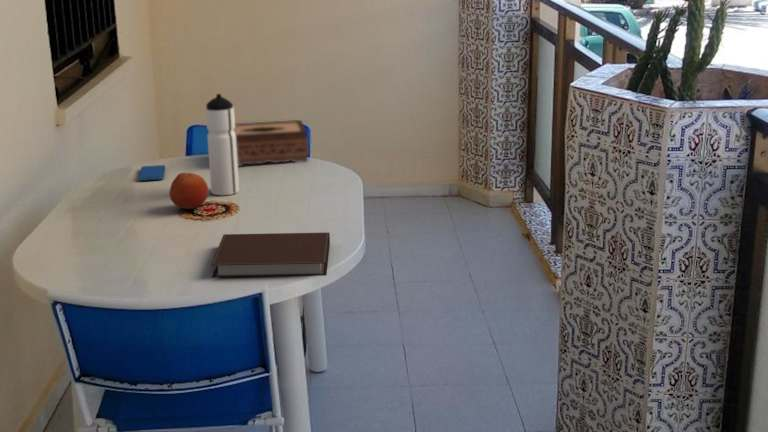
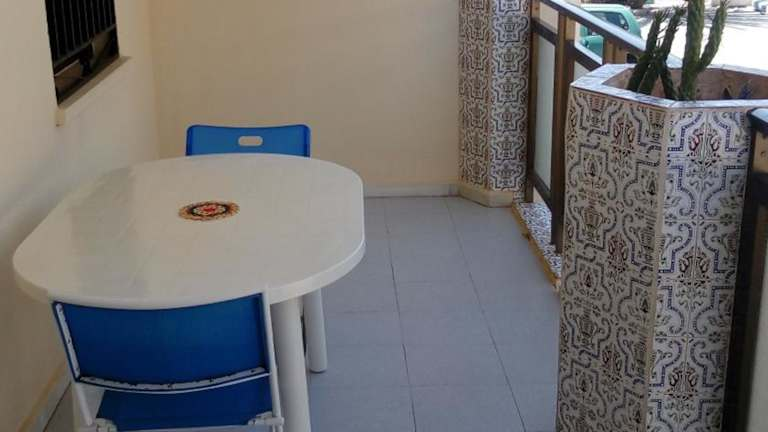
- notebook (273, 253)
- fruit (188, 190)
- tissue box (265, 142)
- water bottle (222, 143)
- smartphone (152, 172)
